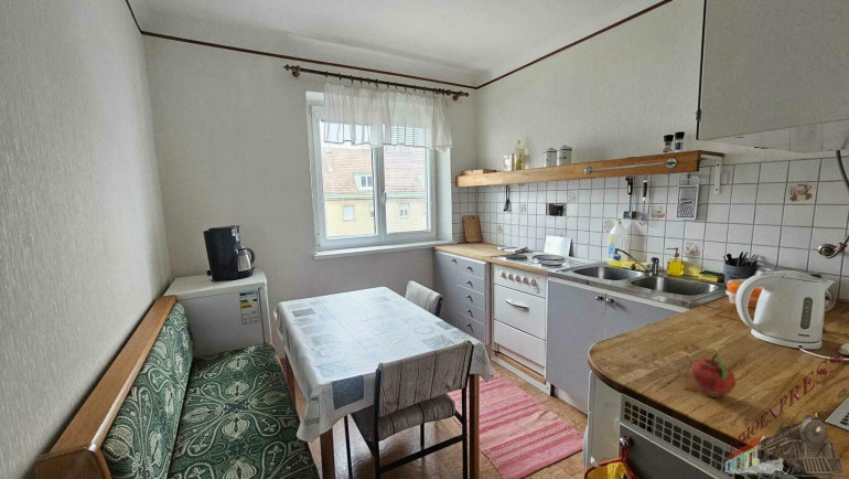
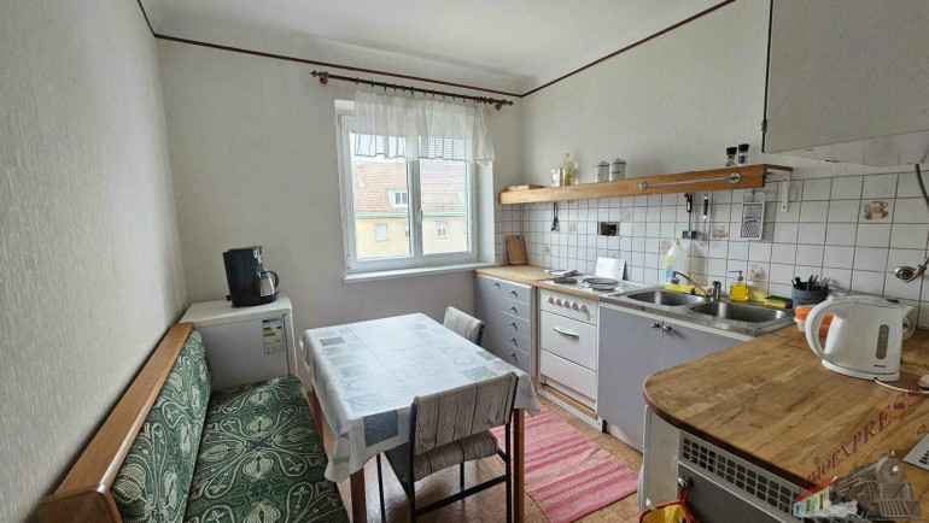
- fruit (713, 374)
